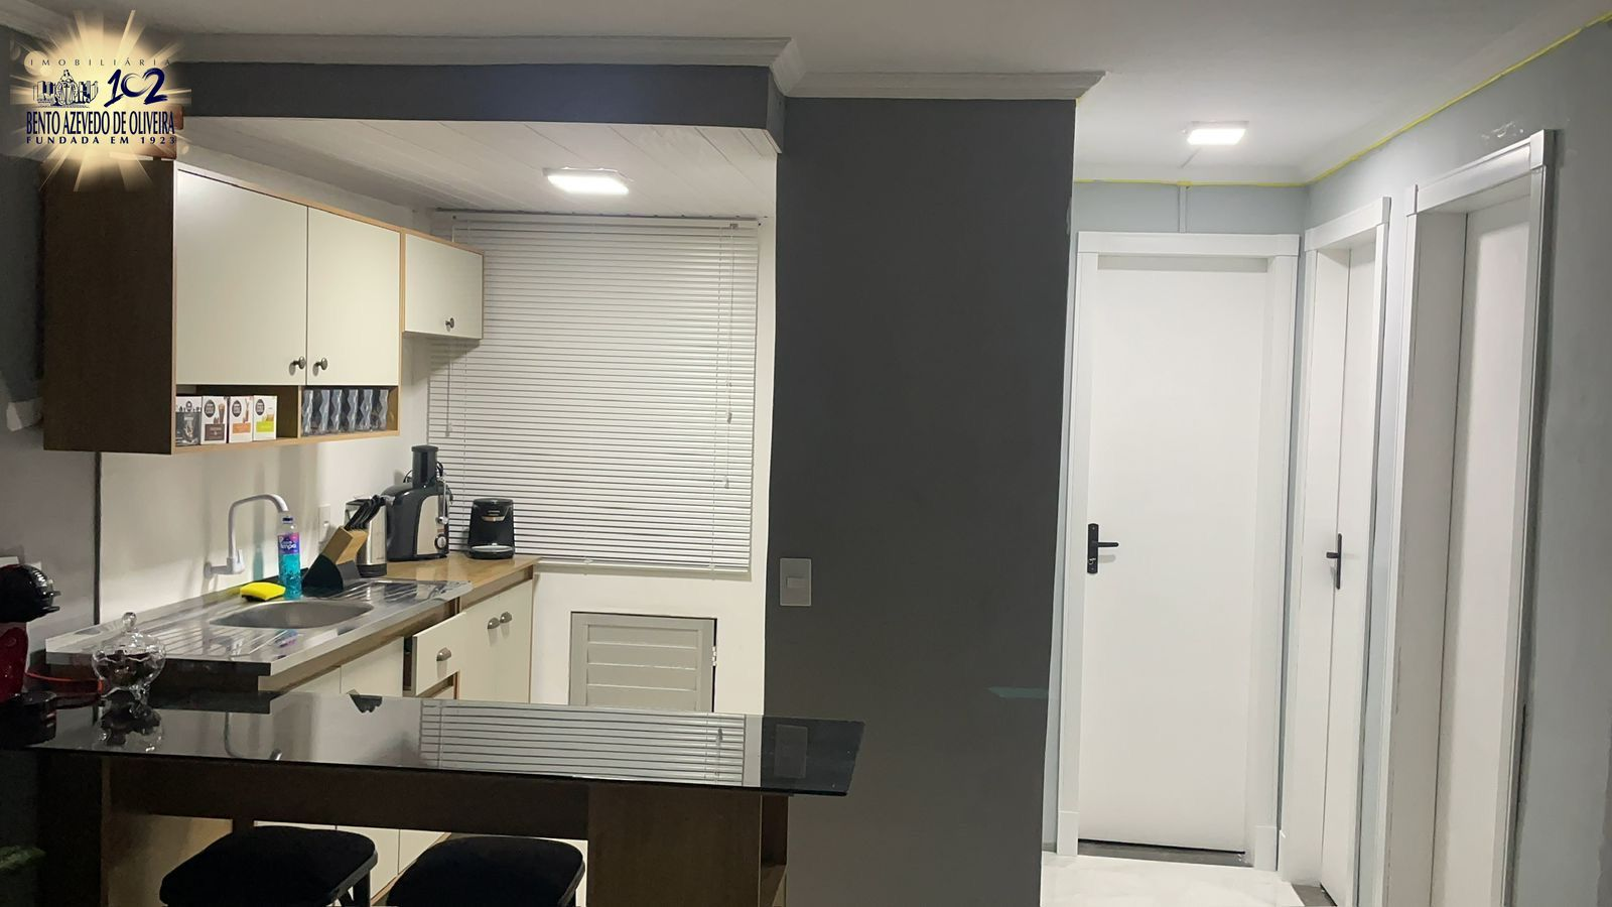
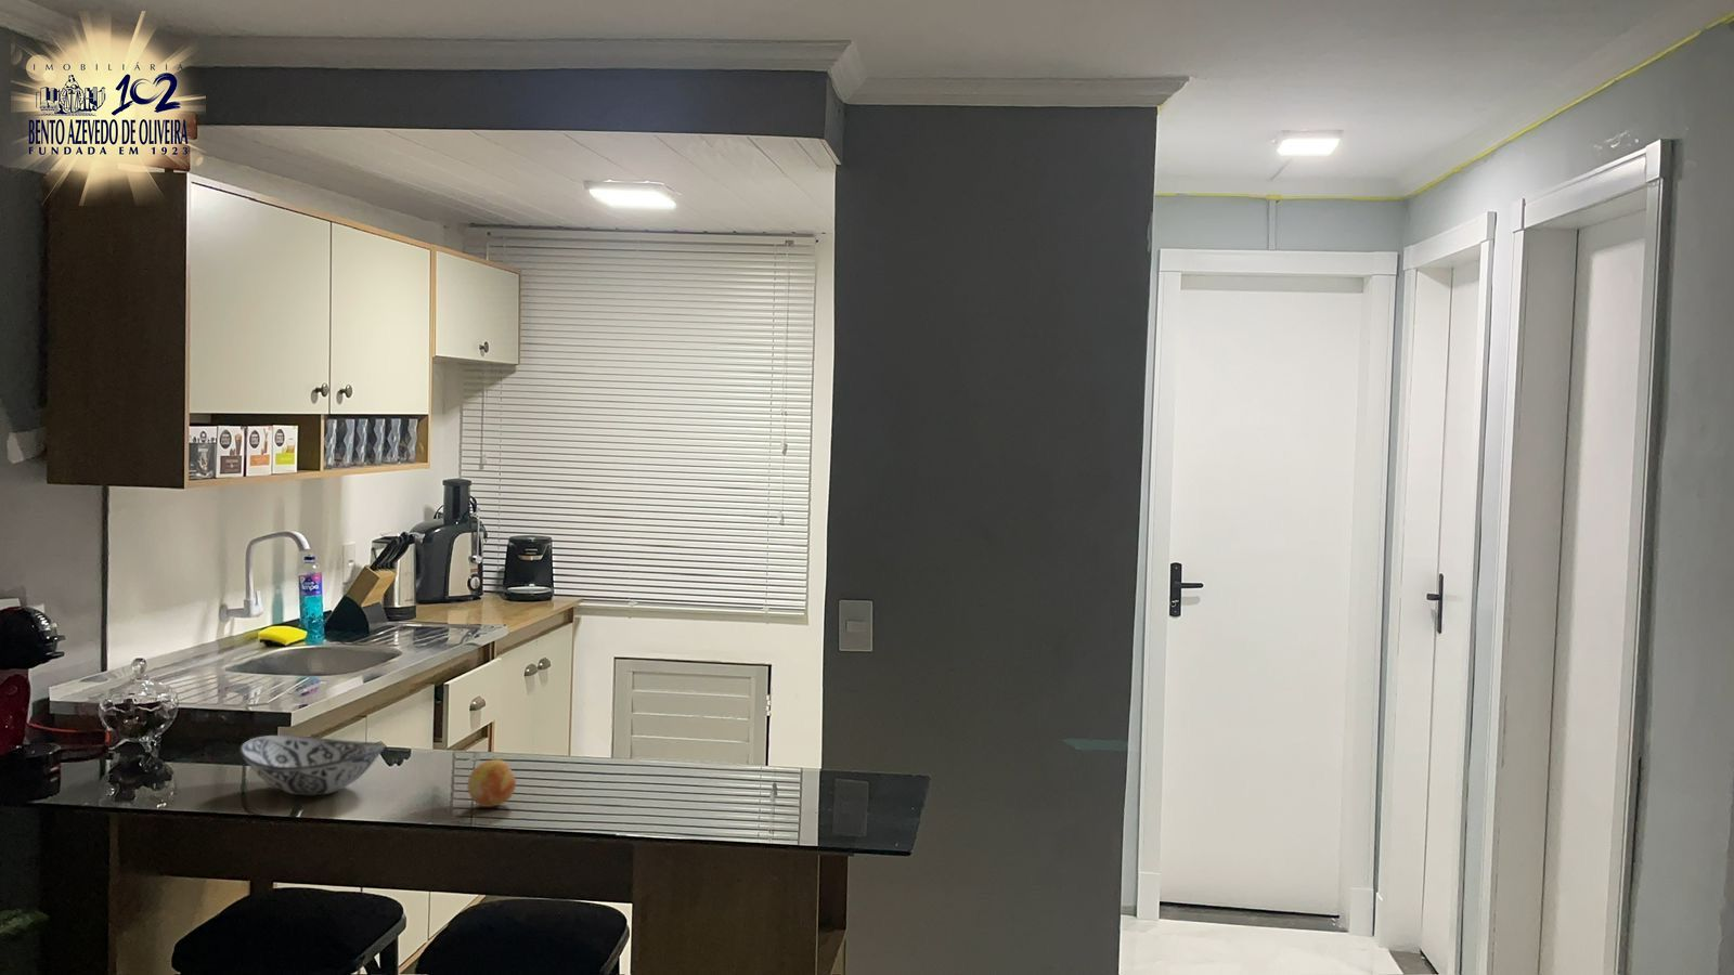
+ decorative bowl (313, 765)
+ fruit (491, 782)
